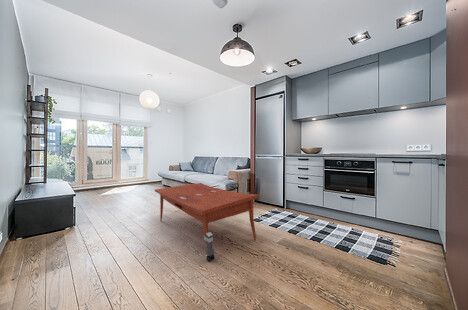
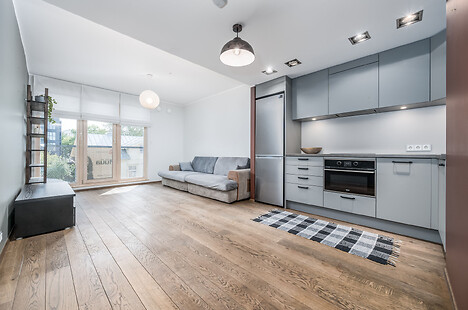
- coffee table (201, 210)
